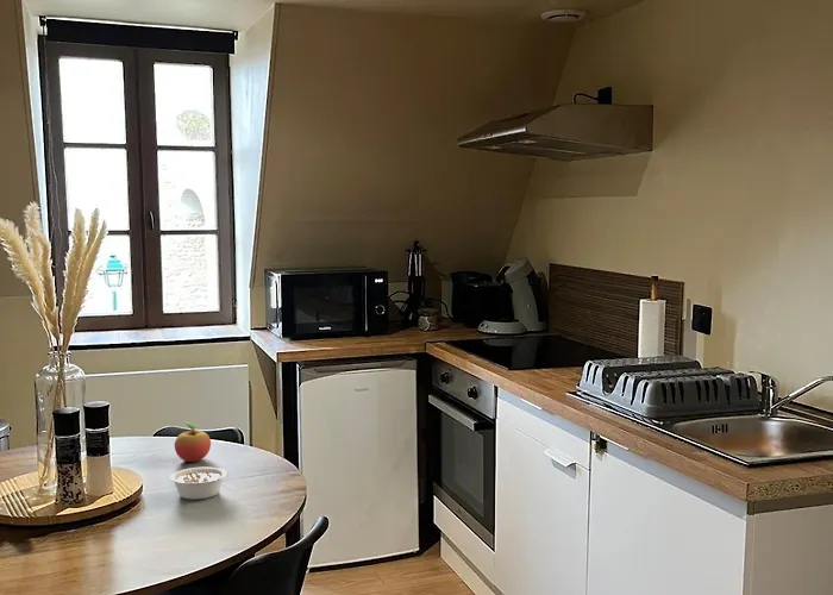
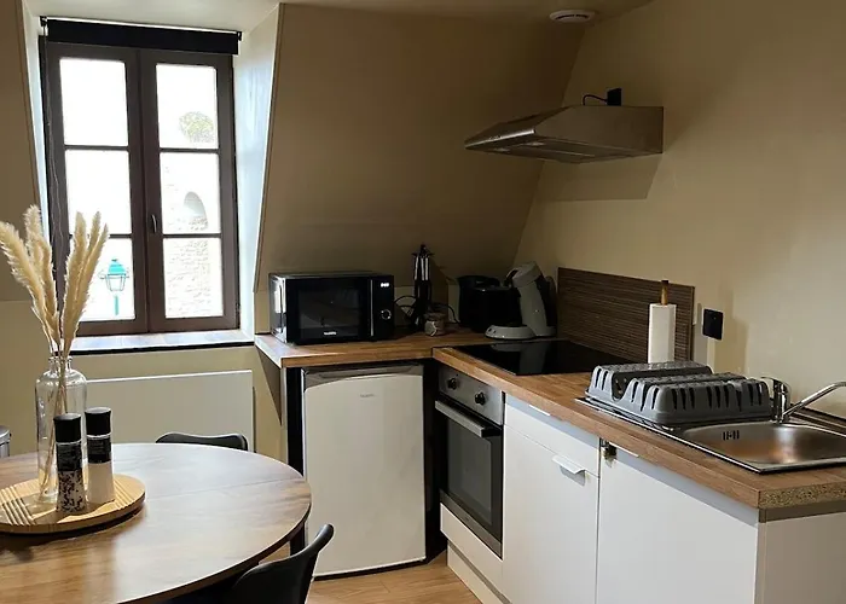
- legume (201, 482)
- fruit (192, 441)
